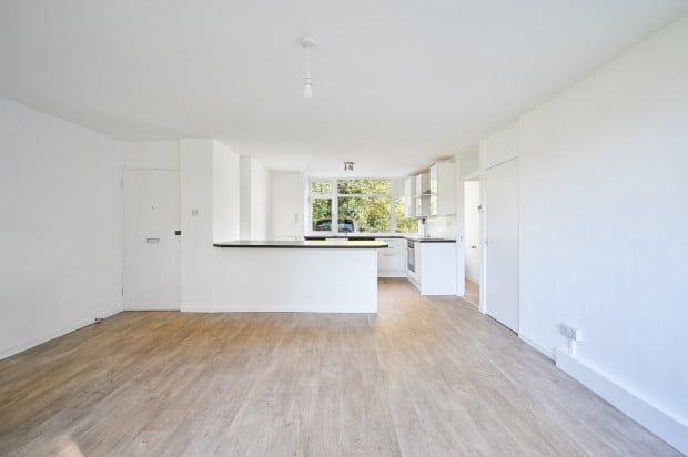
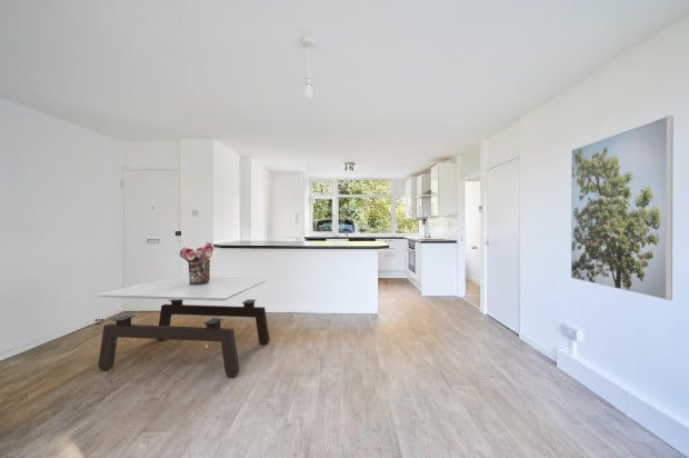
+ coffee table (193, 315)
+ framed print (612, 211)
+ bouquet (197, 262)
